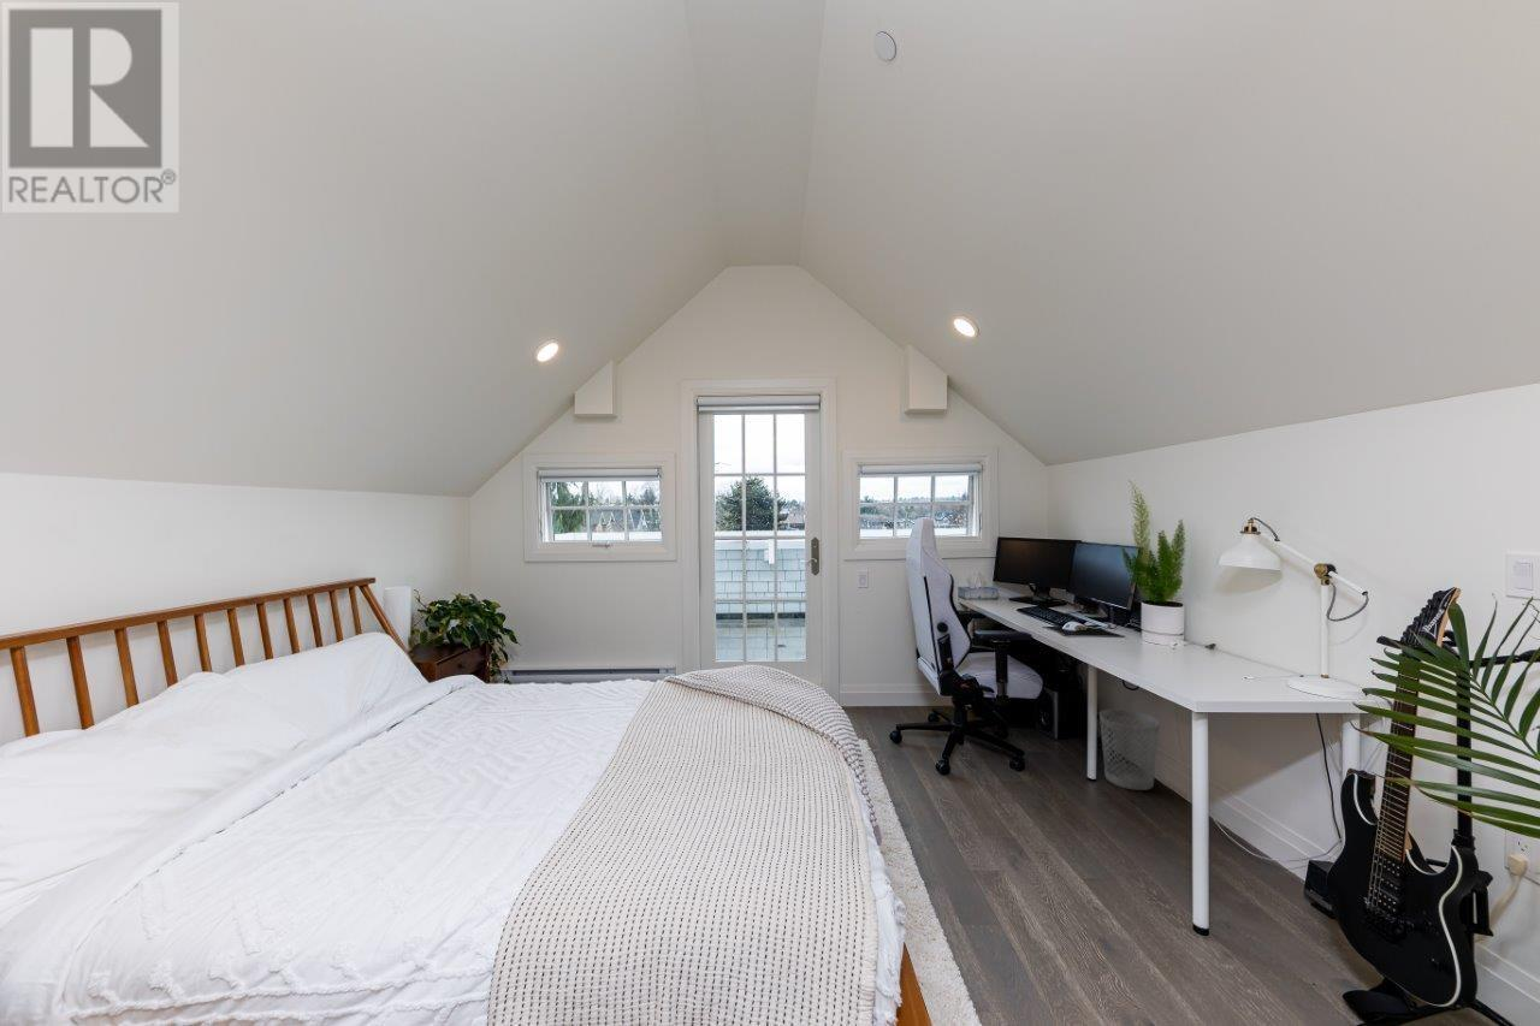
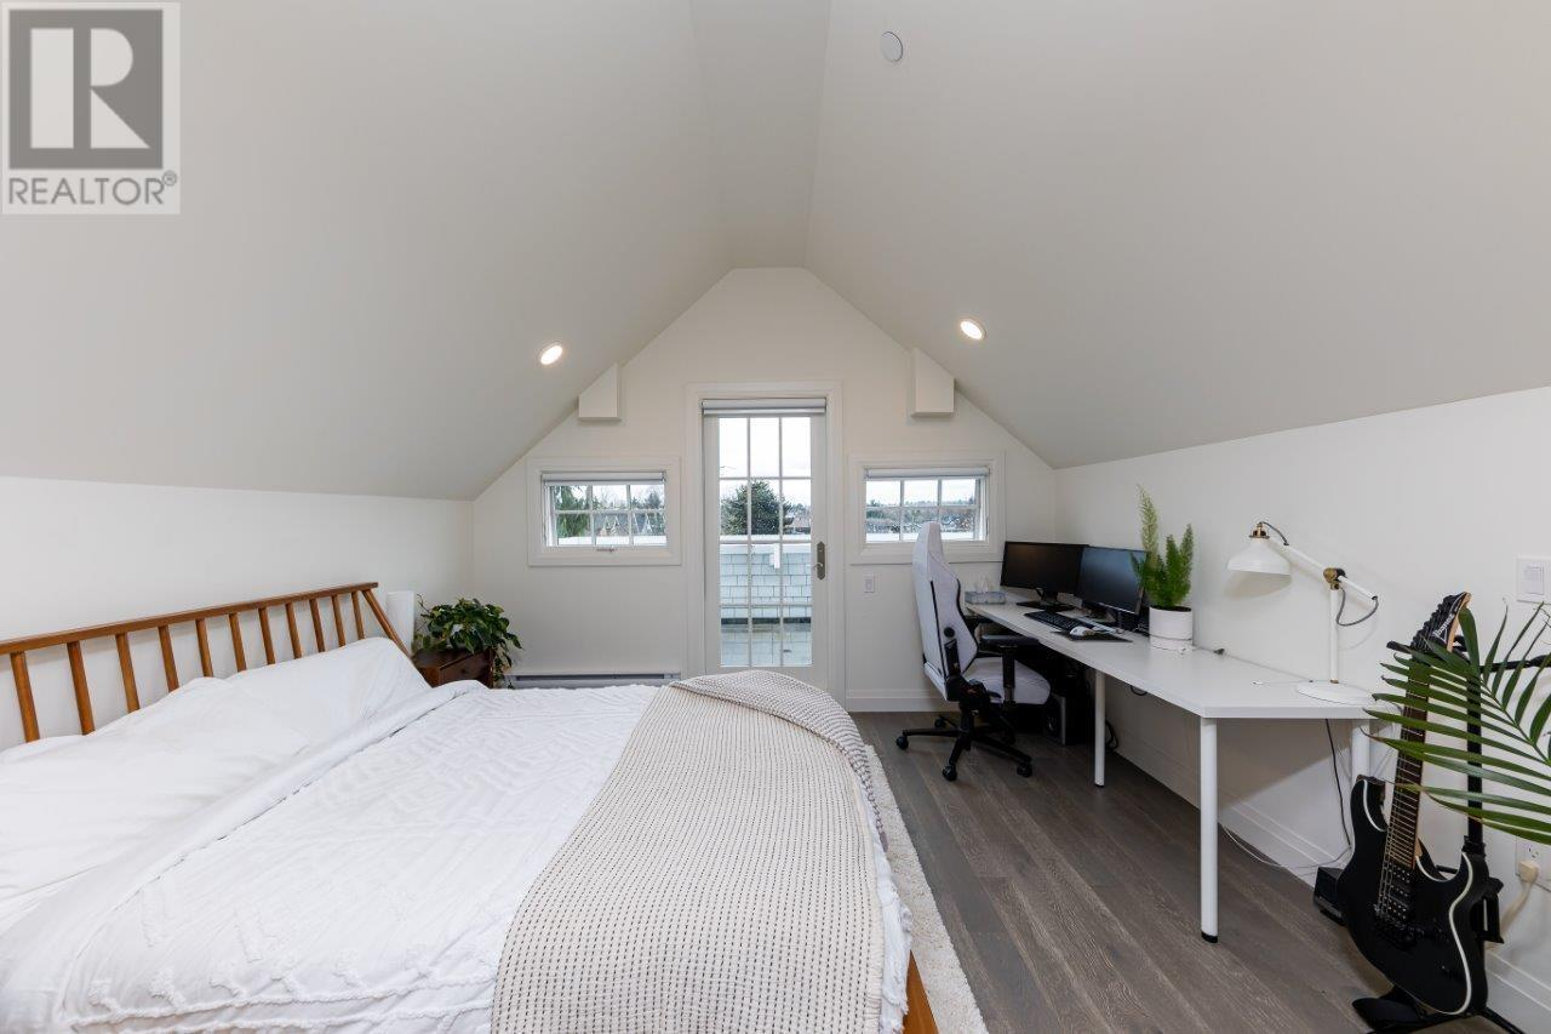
- wastebasket (1129, 748)
